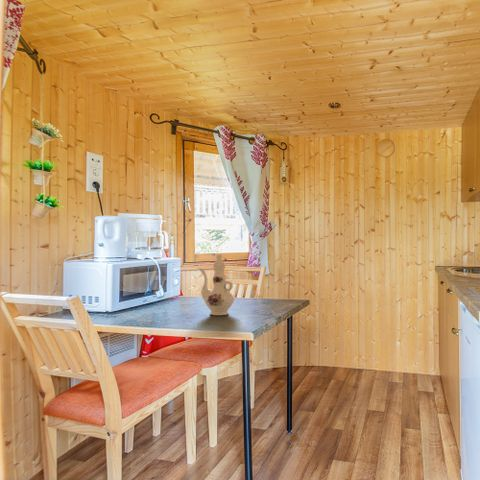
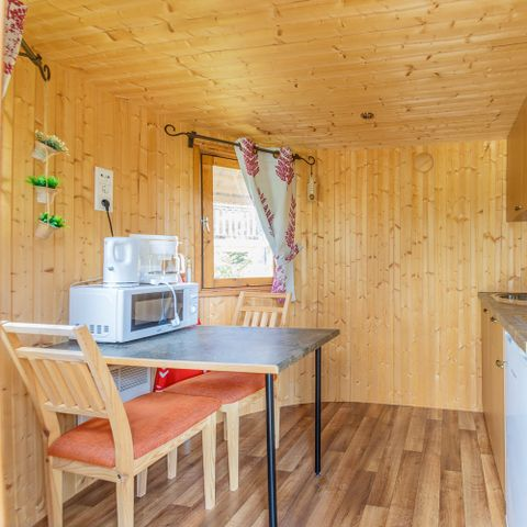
- chinaware (215, 283)
